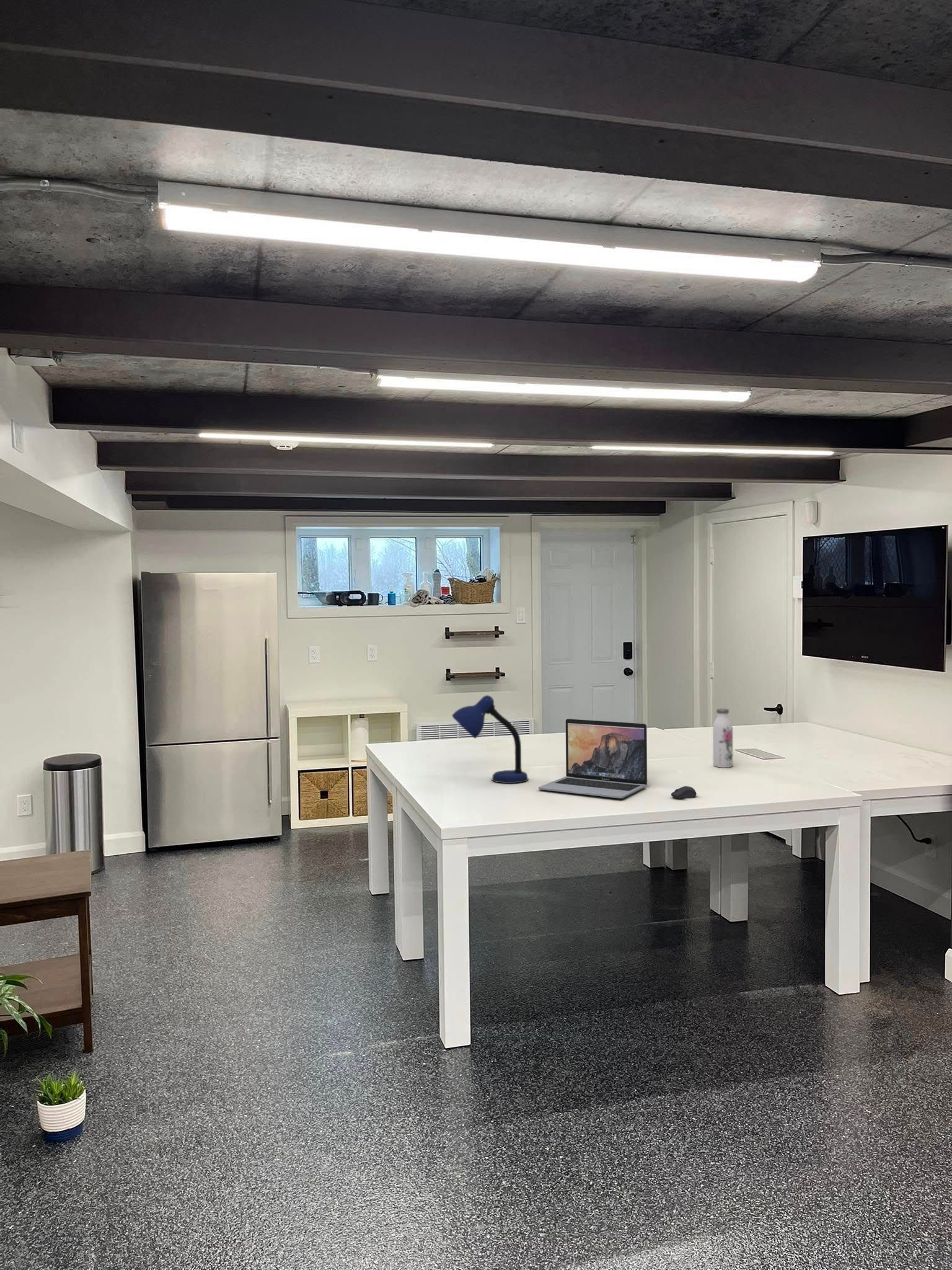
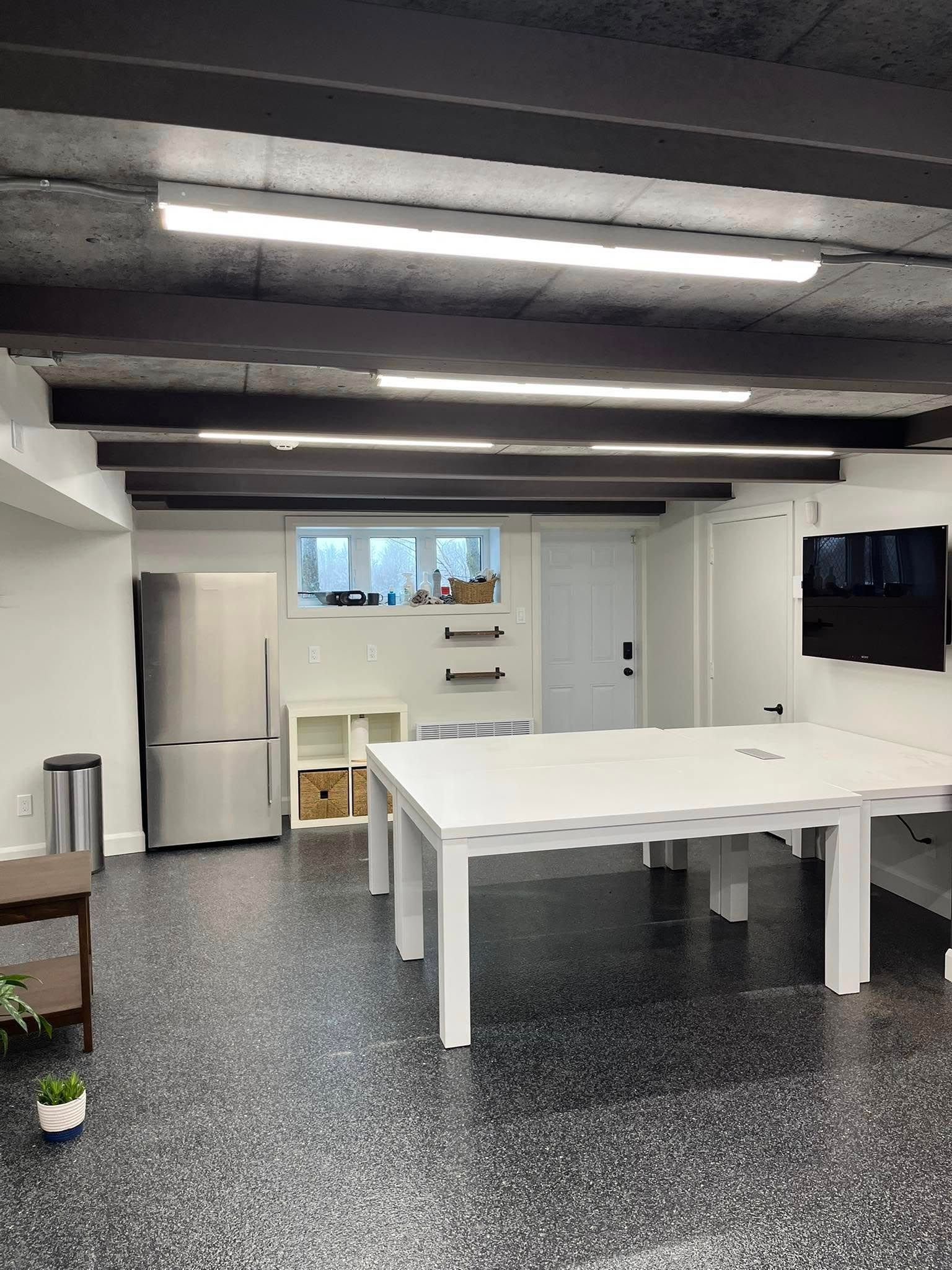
- desk lamp (480, 733)
- water bottle (723, 737)
- laptop (592, 757)
- computer mouse (684, 791)
